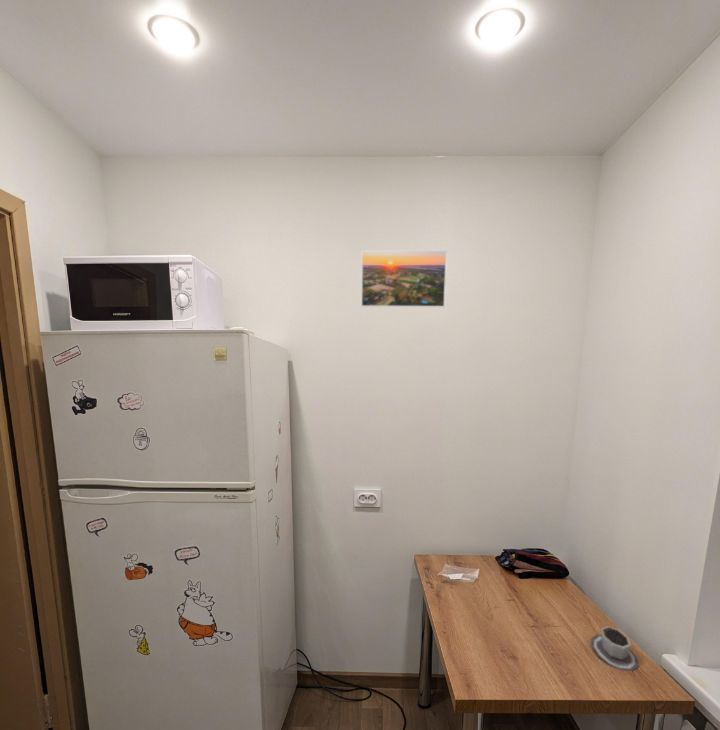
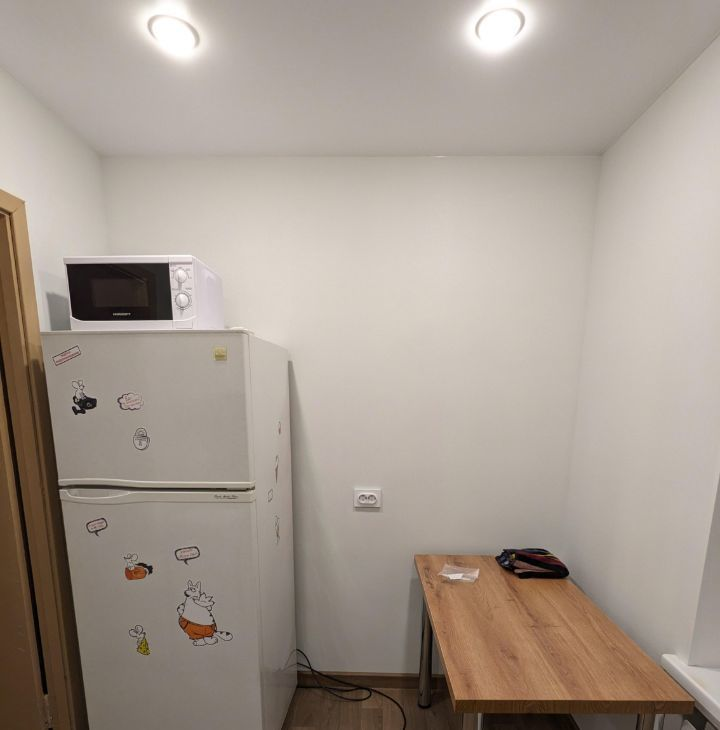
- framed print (403, 279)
- cup (614, 645)
